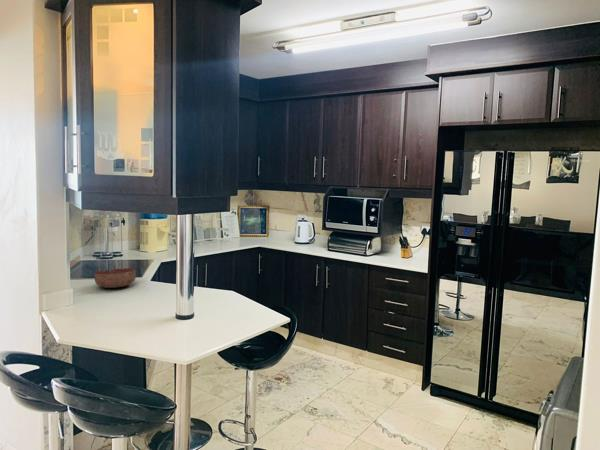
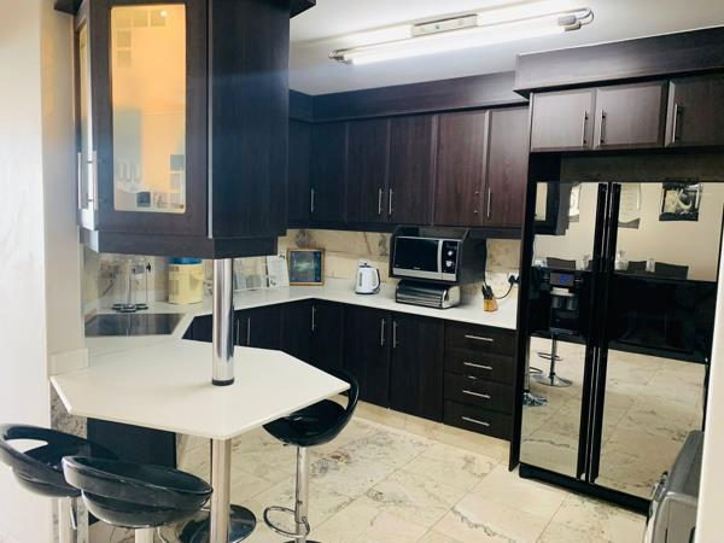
- decorative bowl (115, 277)
